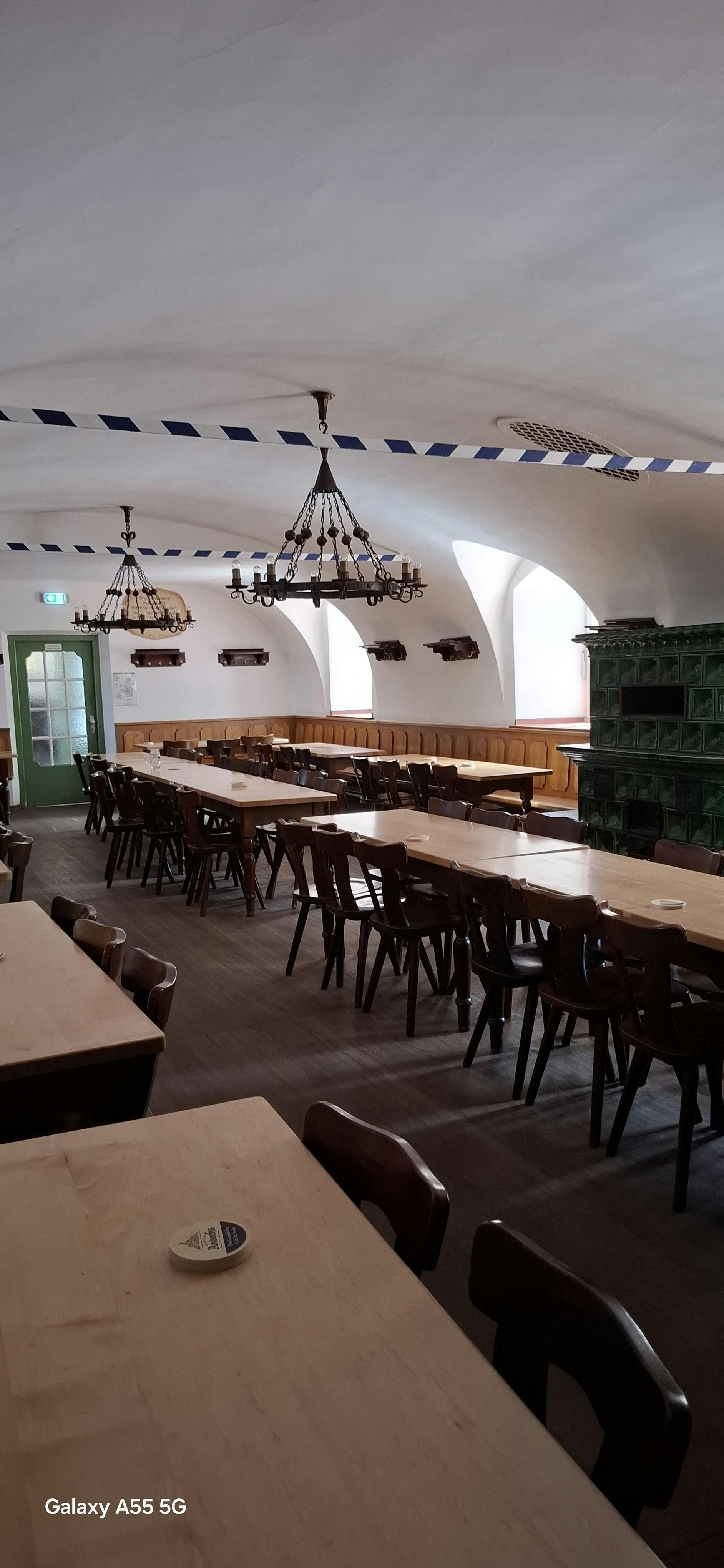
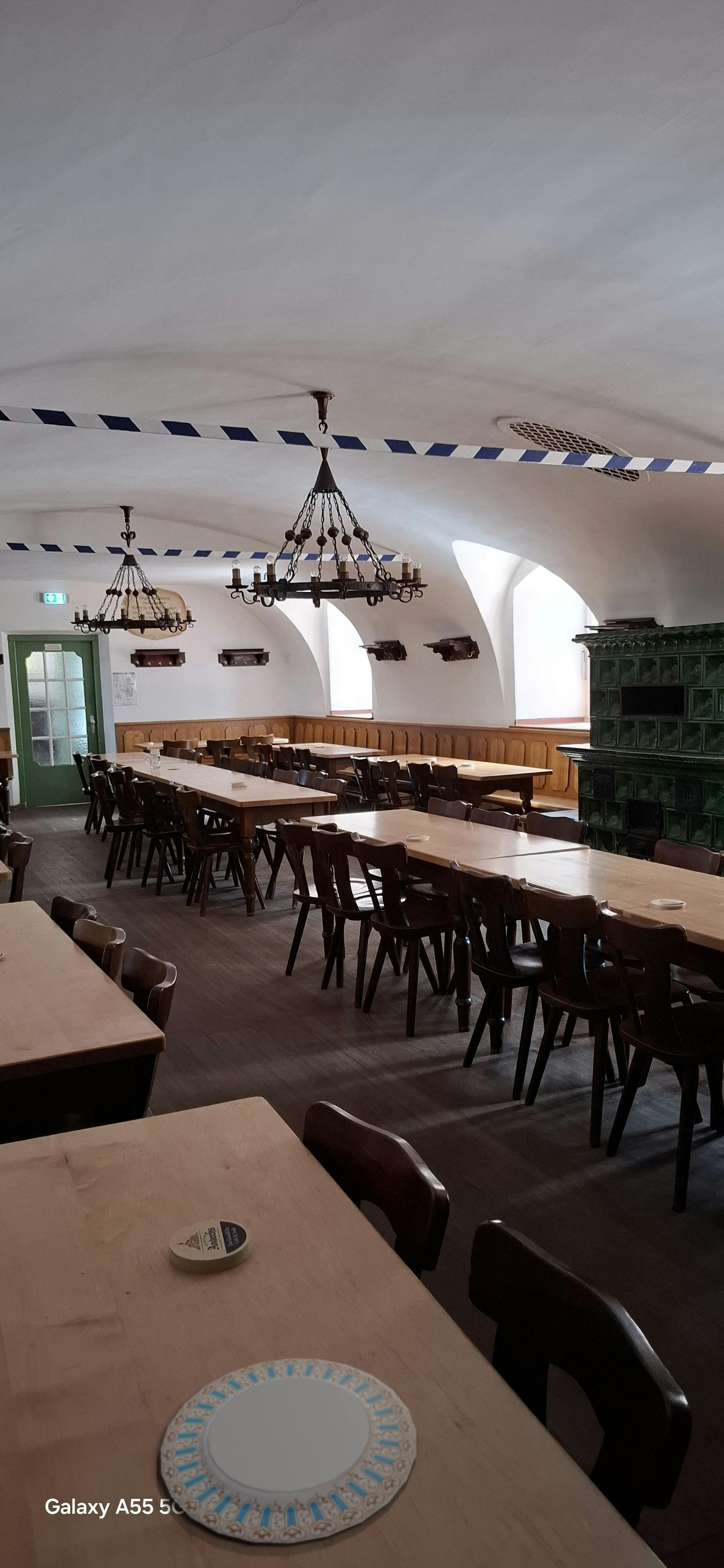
+ chinaware (289, 1435)
